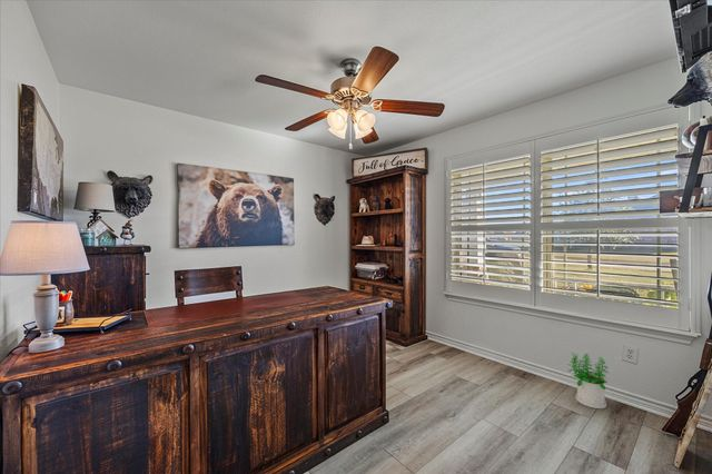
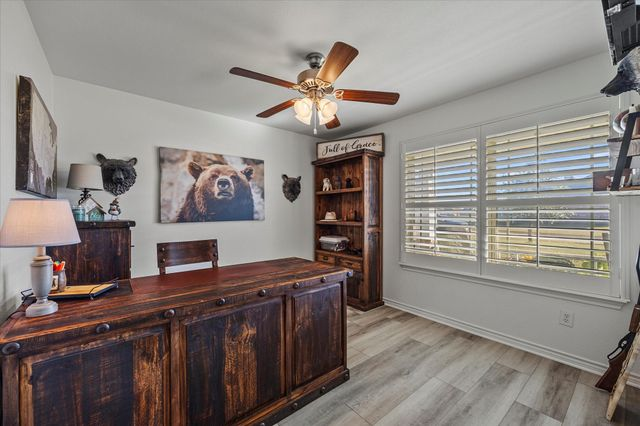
- potted plant (586, 377)
